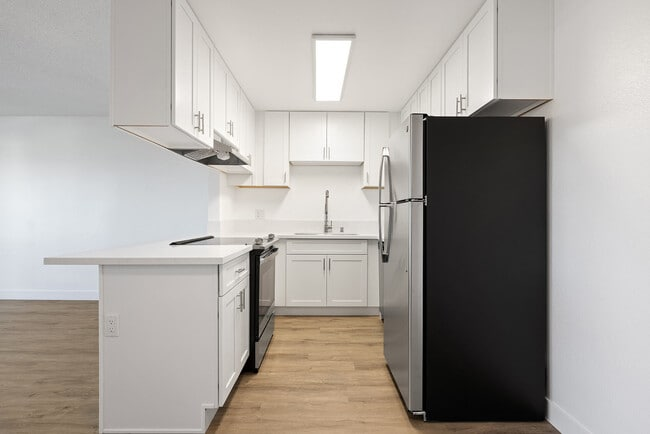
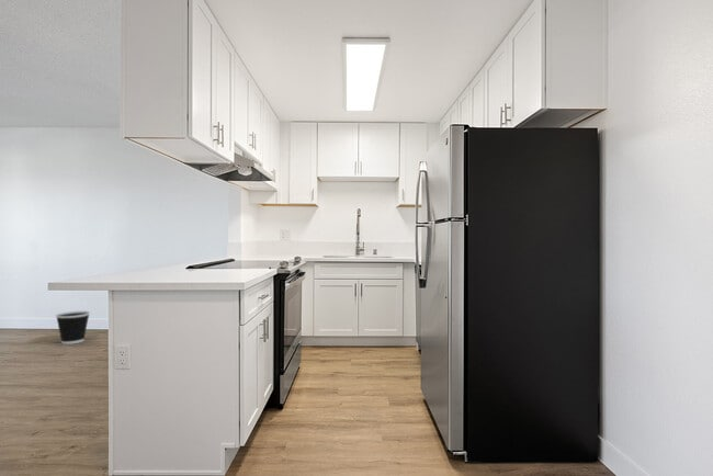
+ wastebasket (72, 327)
